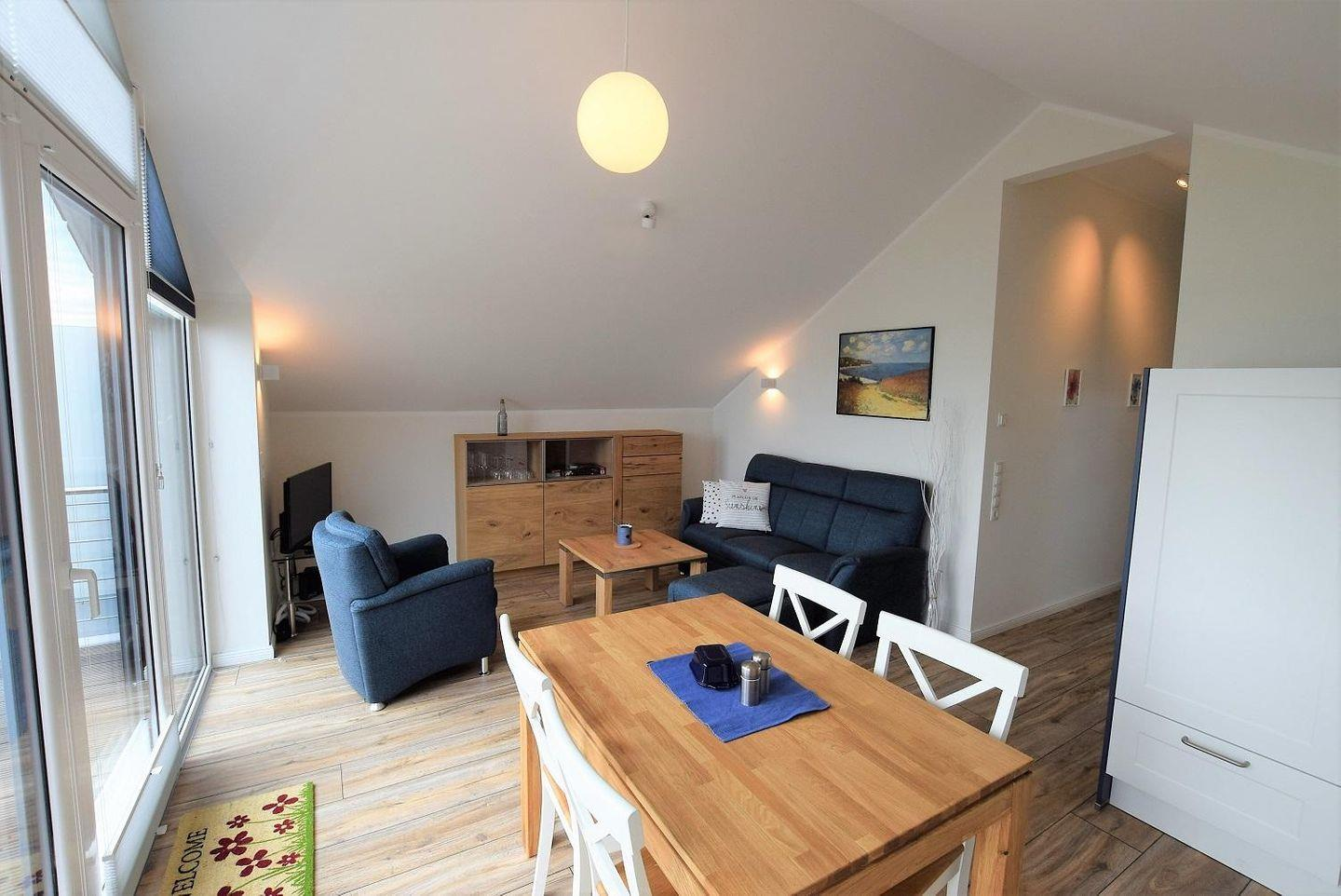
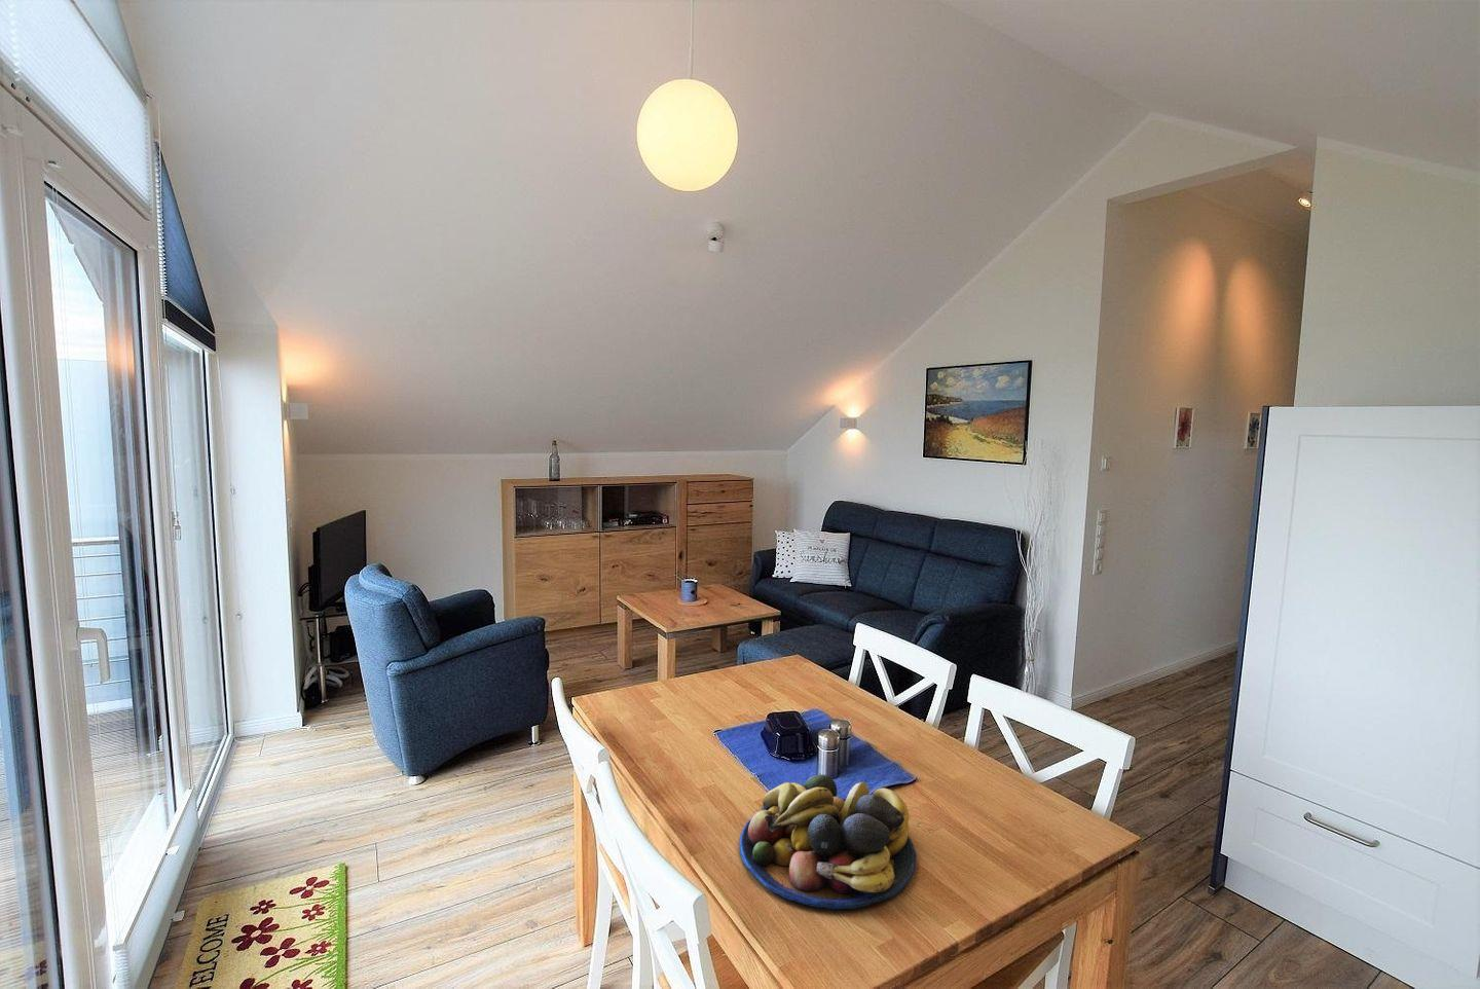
+ fruit bowl (826, 817)
